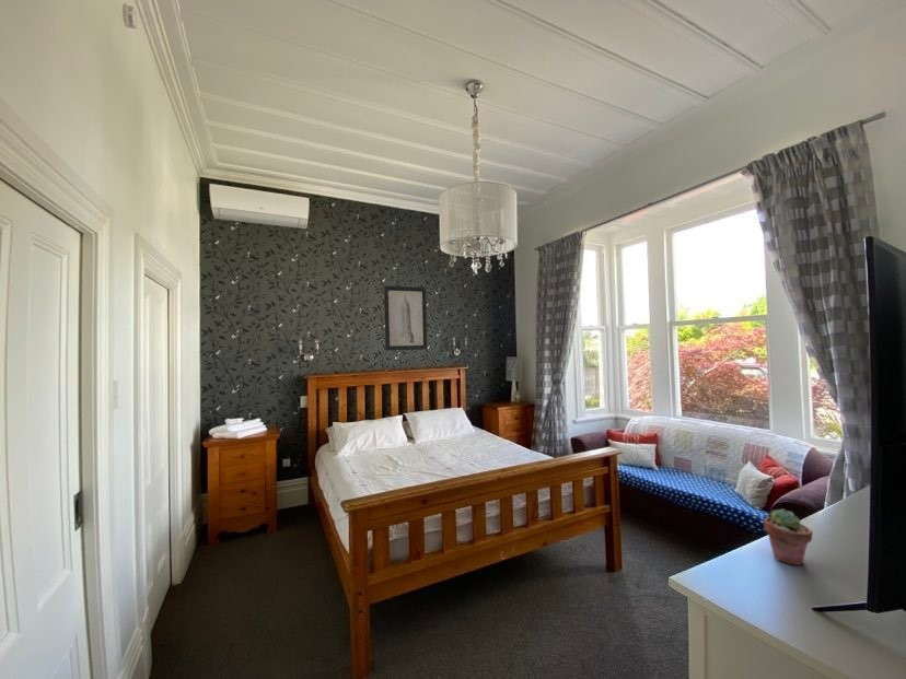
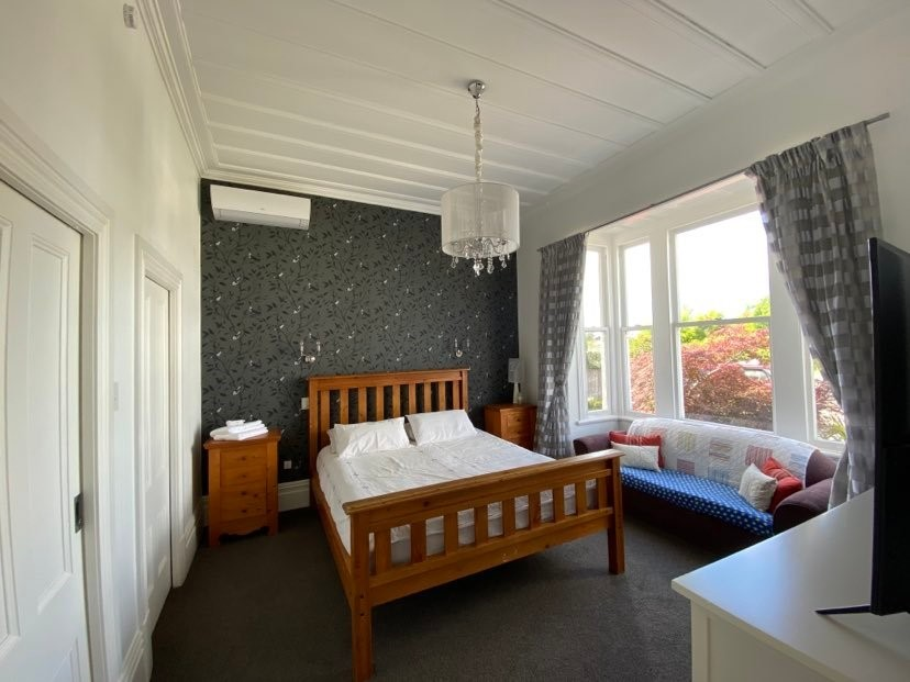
- wall art (406, 318)
- potted succulent (787, 534)
